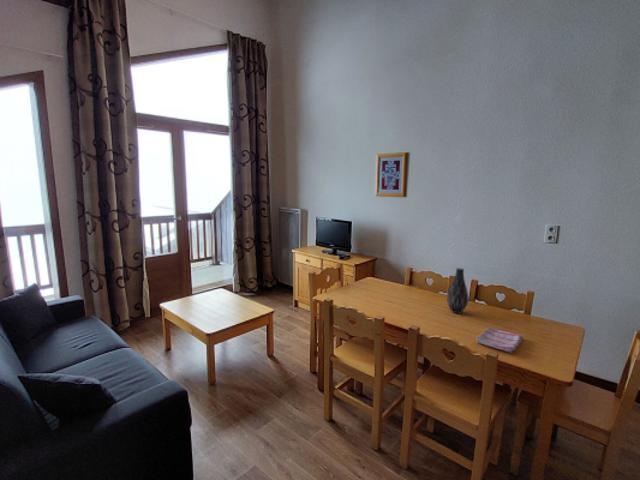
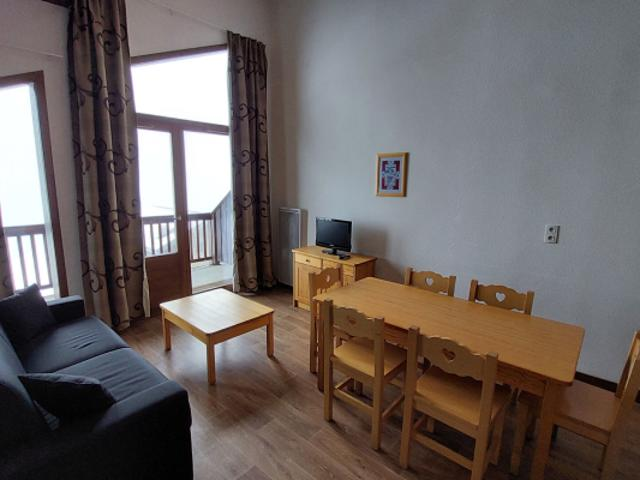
- vase (458, 290)
- dish towel (499, 337)
